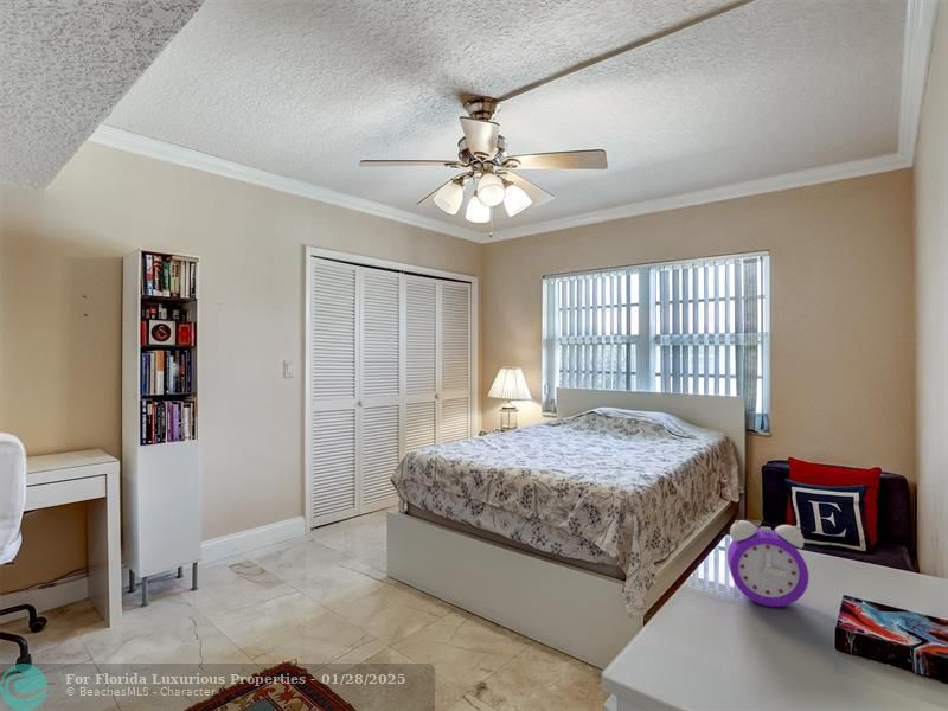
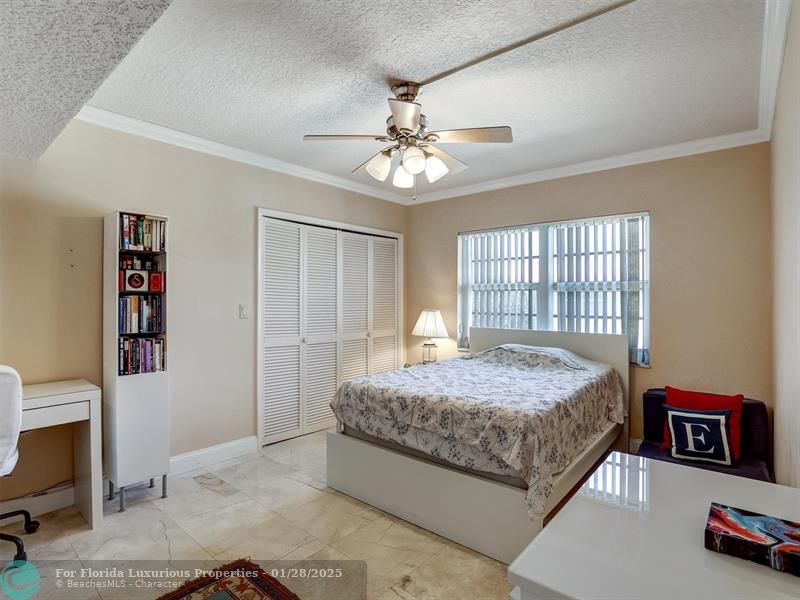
- alarm clock (766, 561)
